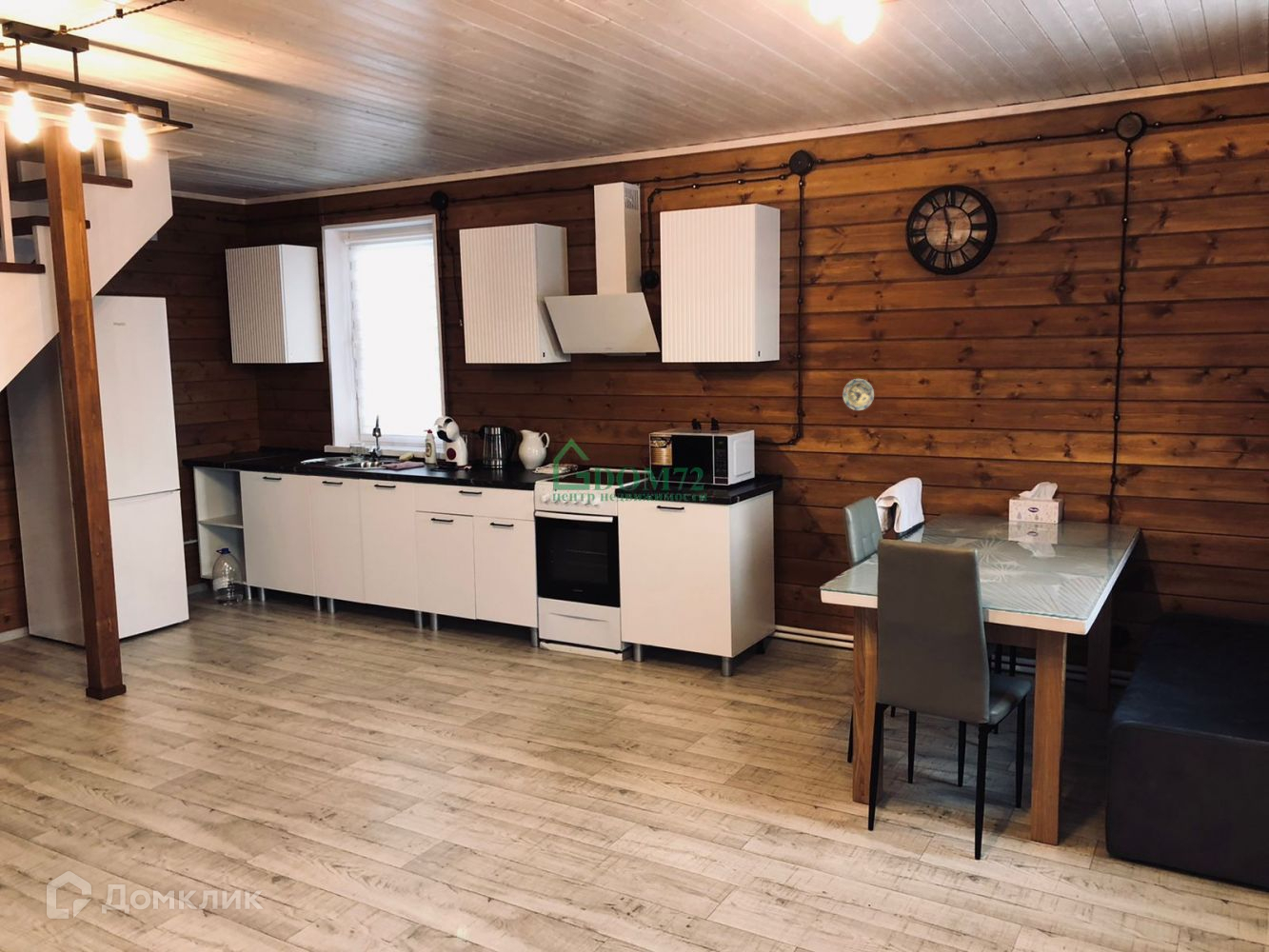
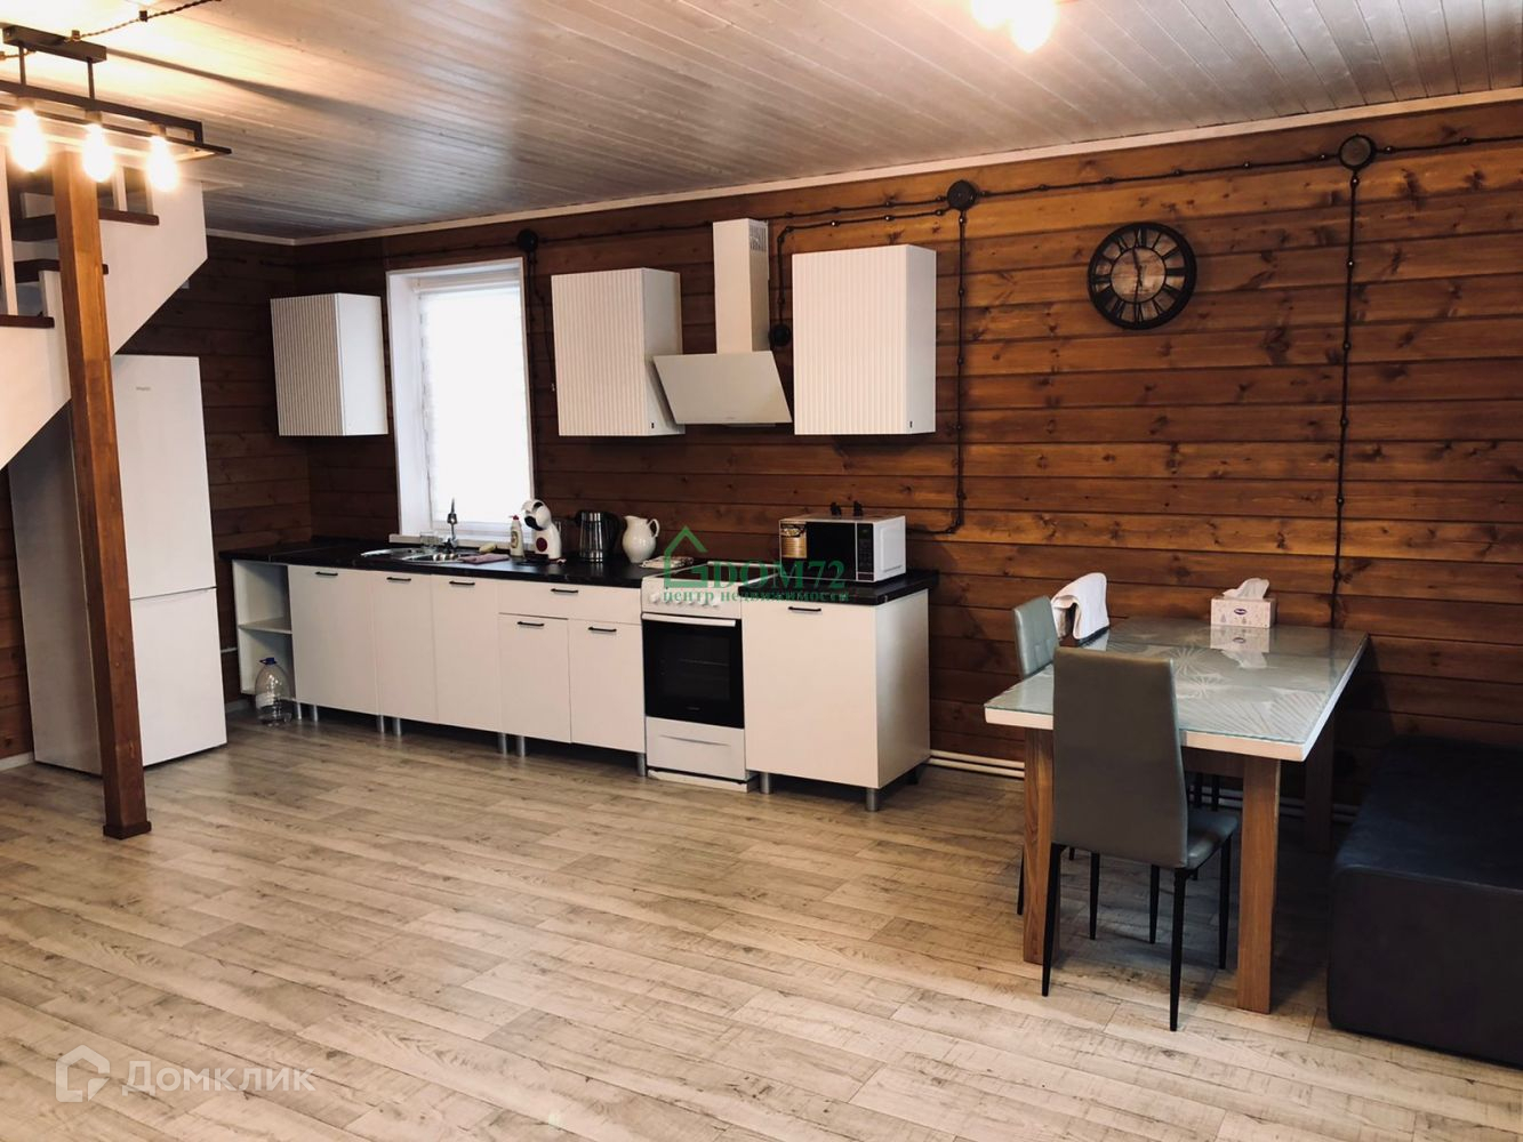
- decorative plate (859, 394)
